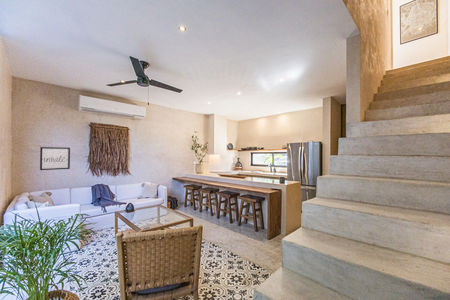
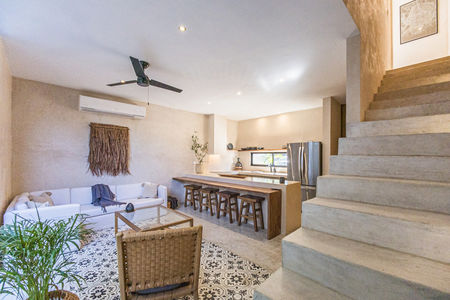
- wall art (55, 158)
